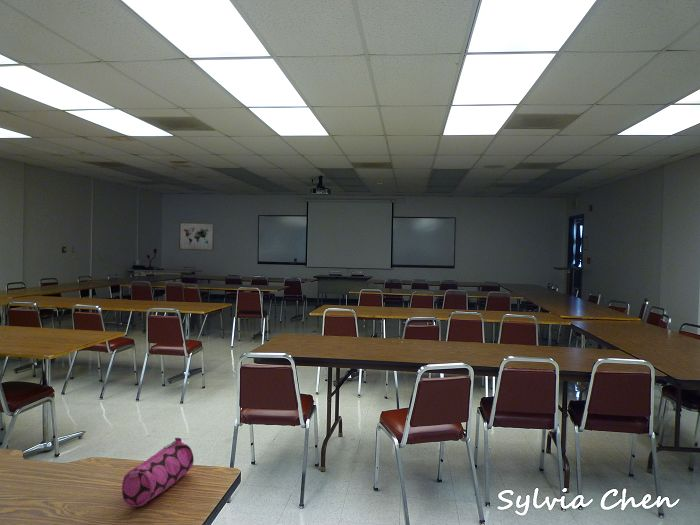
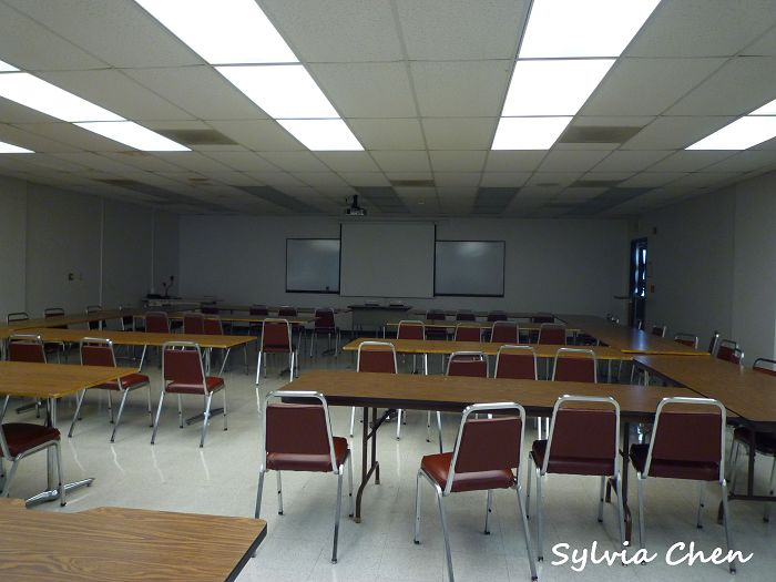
- wall art (196, 236)
- pencil case (158, 470)
